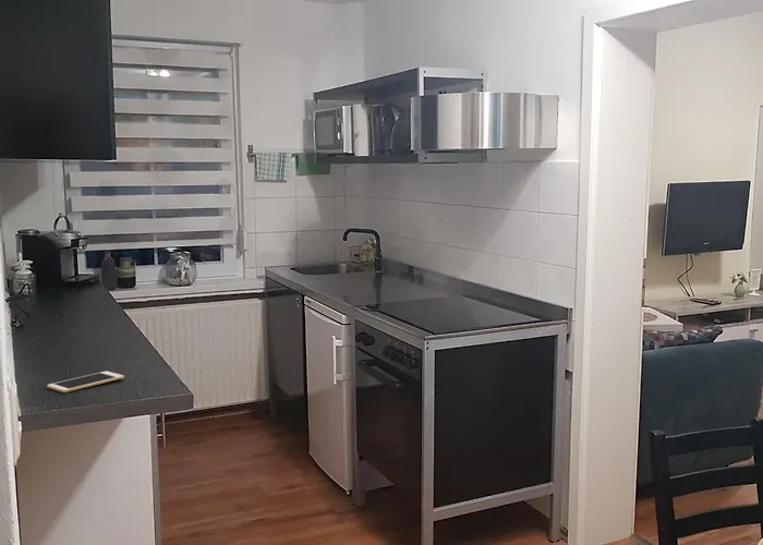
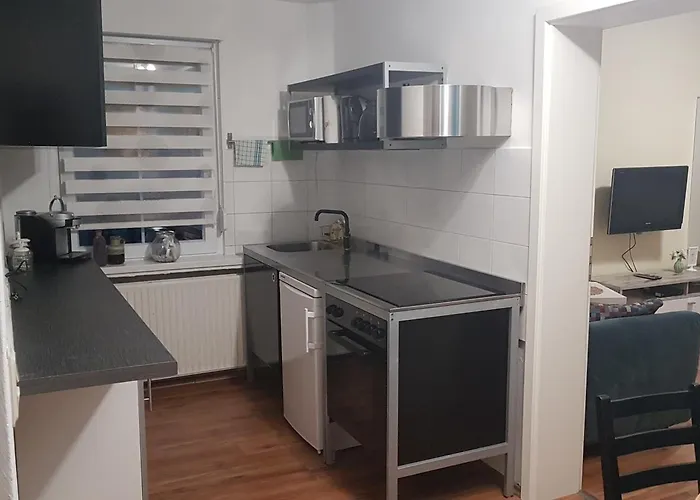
- cell phone (86, 380)
